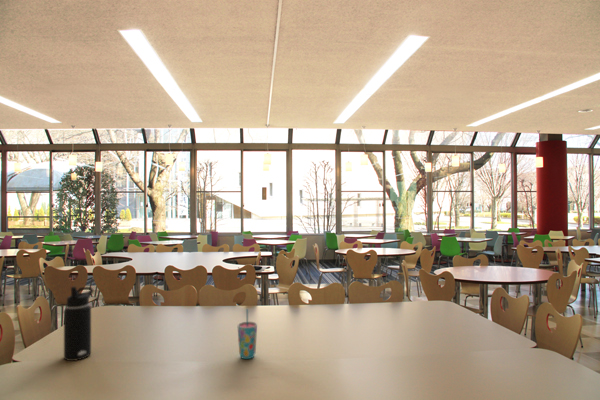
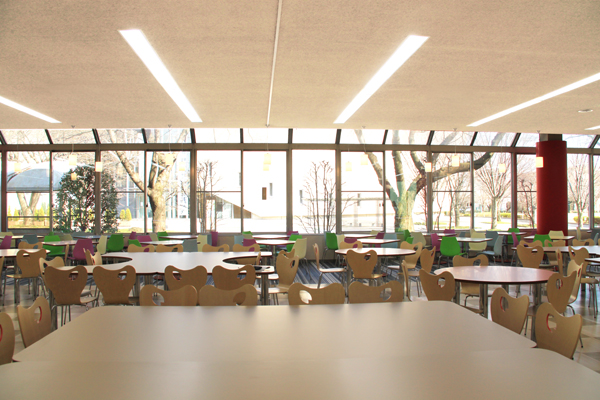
- water bottle (79, 319)
- cup (247, 332)
